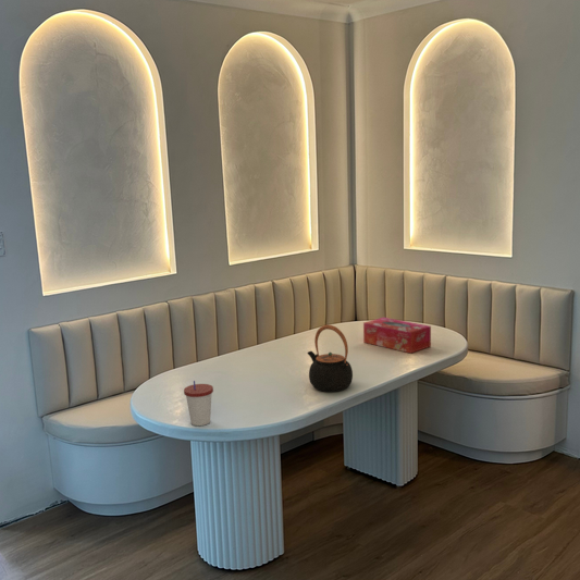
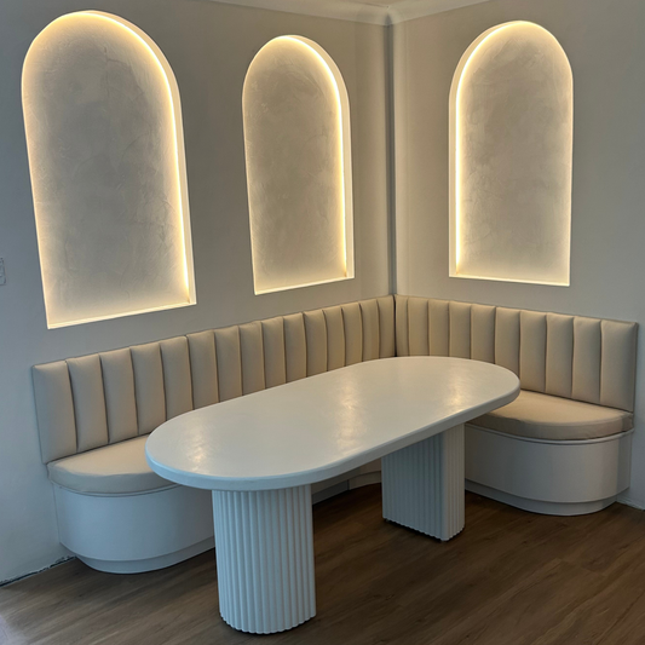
- cup (199, 400)
- teapot (326, 355)
- tissue box (396, 334)
